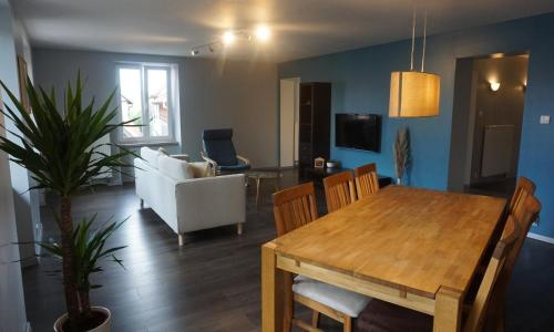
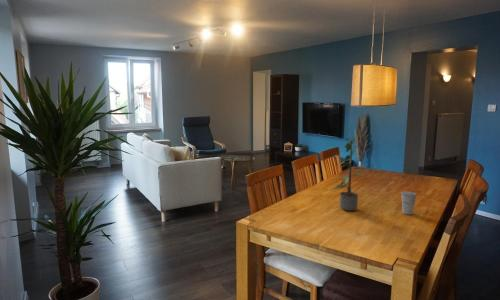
+ cup (408, 202)
+ potted plant (346, 175)
